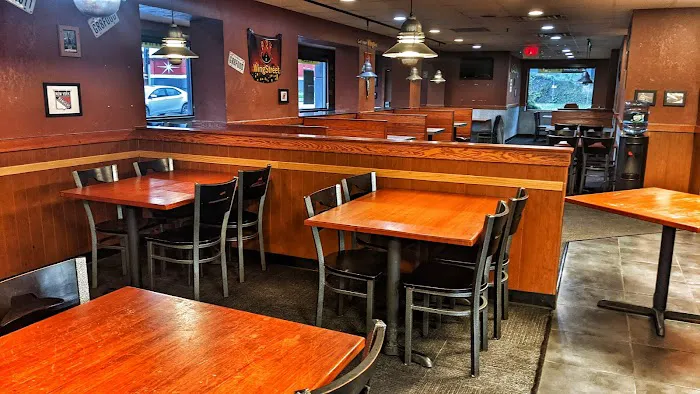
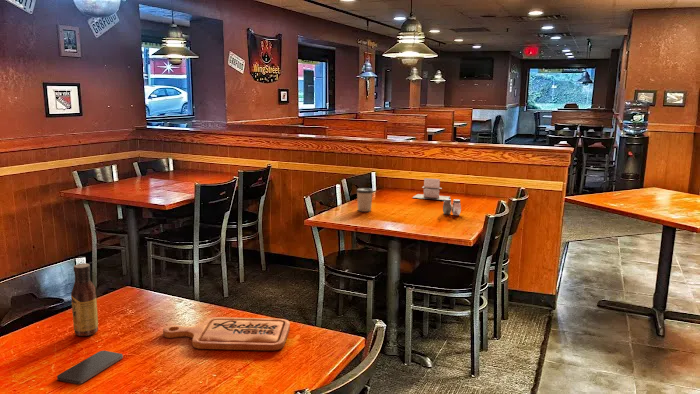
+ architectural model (431, 188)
+ salt and pepper shaker (451, 206)
+ smartphone (91, 366)
+ cup (364, 199)
+ sauce bottle (84, 299)
+ cutting board (225, 332)
